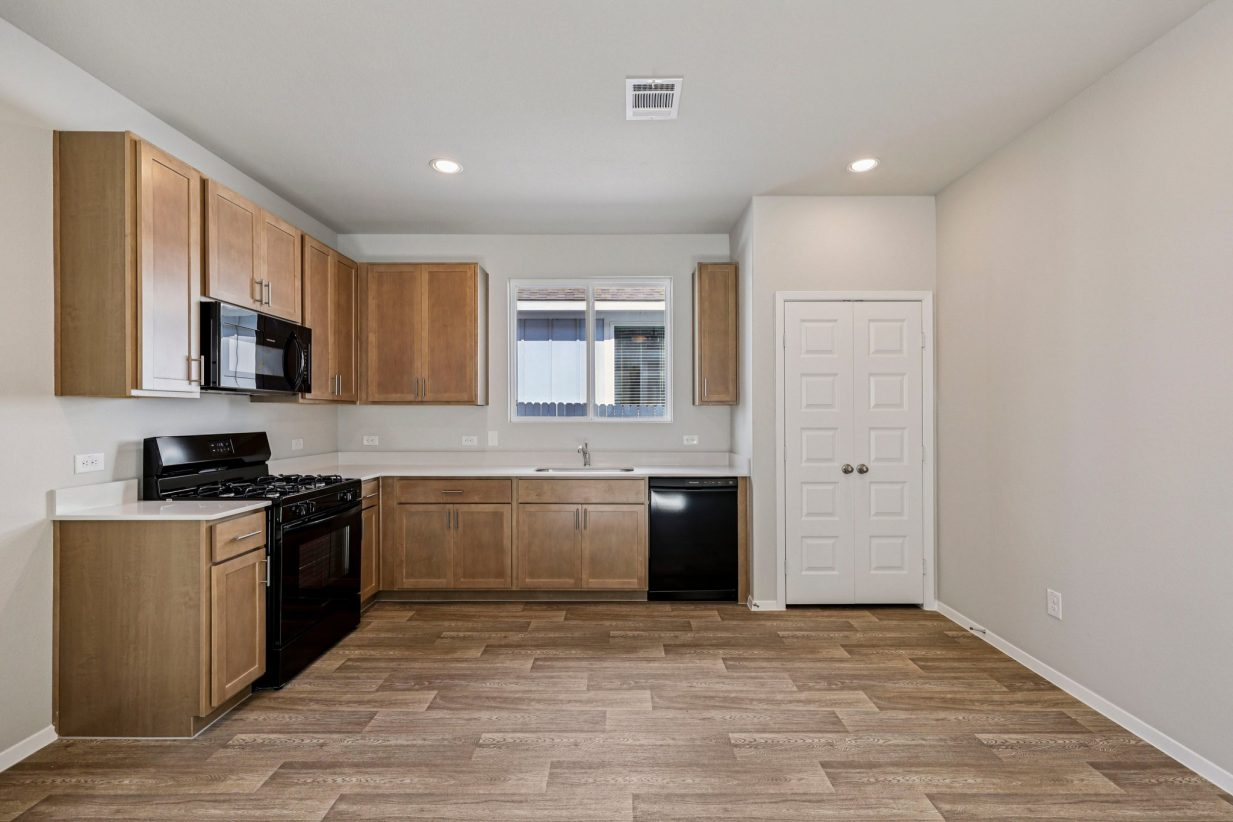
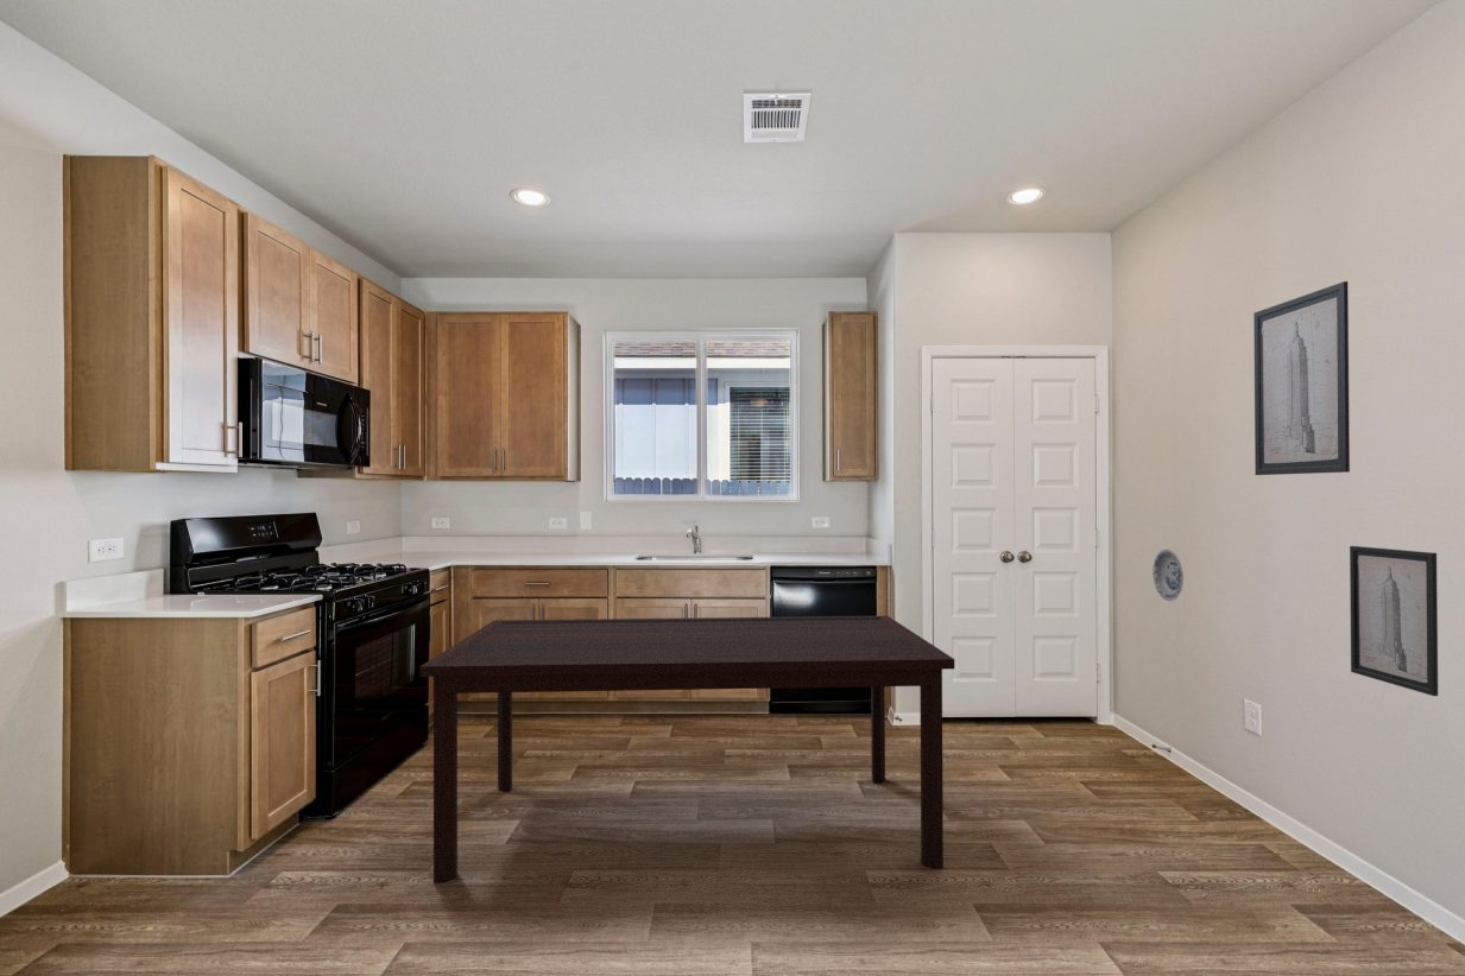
+ decorative plate (1170, 575)
+ wall art (1297, 386)
+ dining table (693, 689)
+ wall art (1390, 616)
